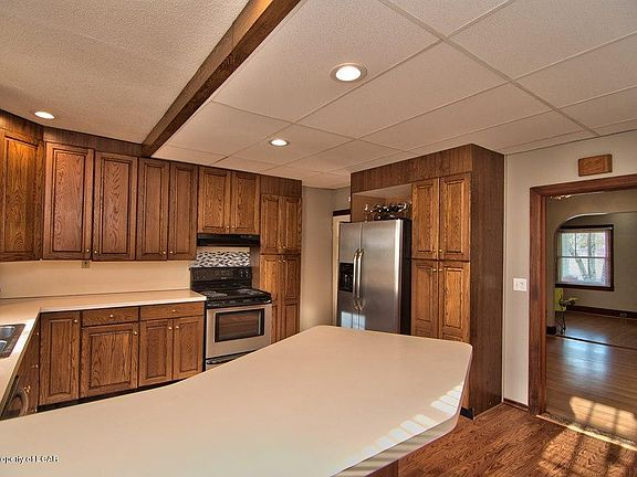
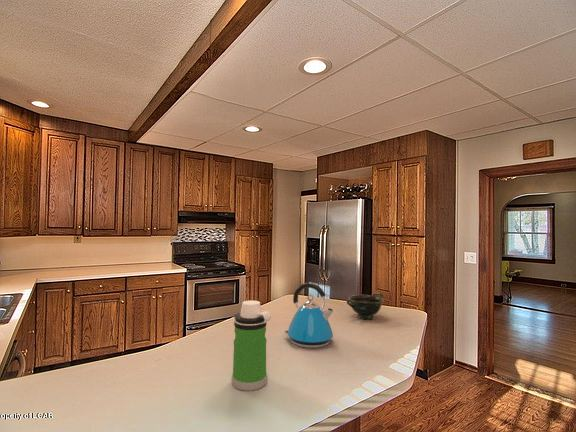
+ kettle (308, 311)
+ water bottle (251, 341)
+ bowl (365, 306)
